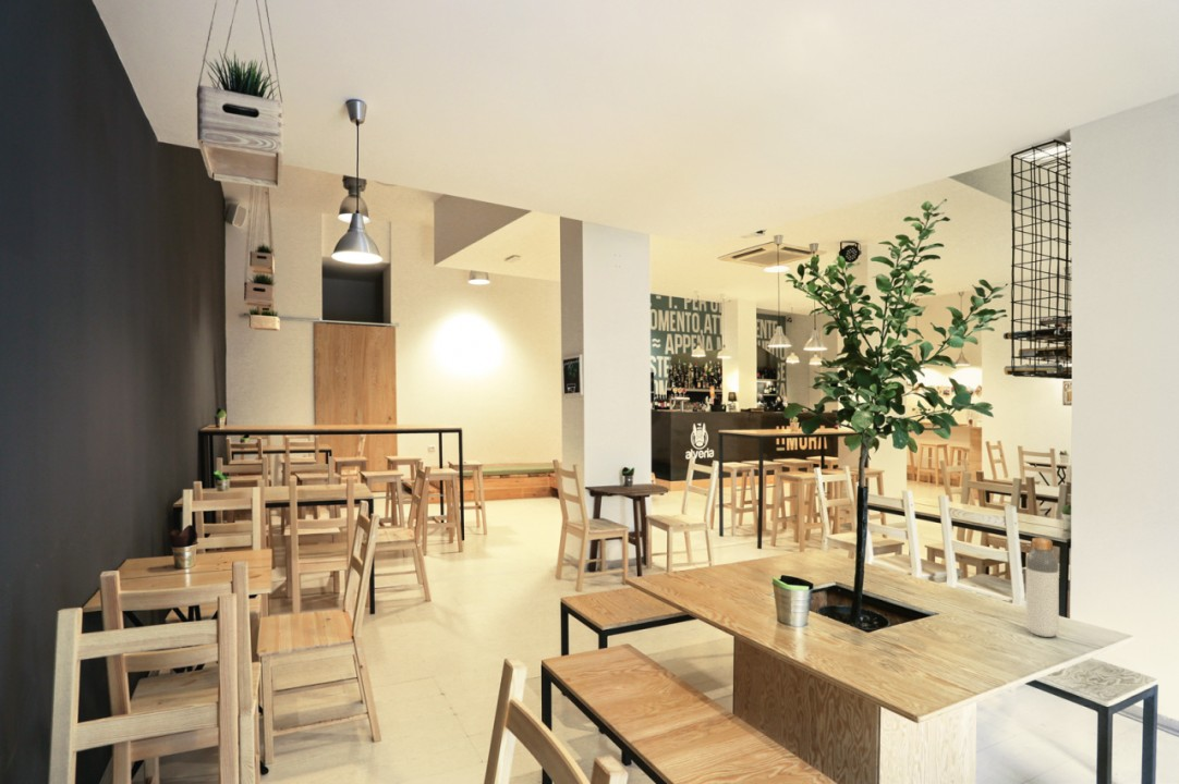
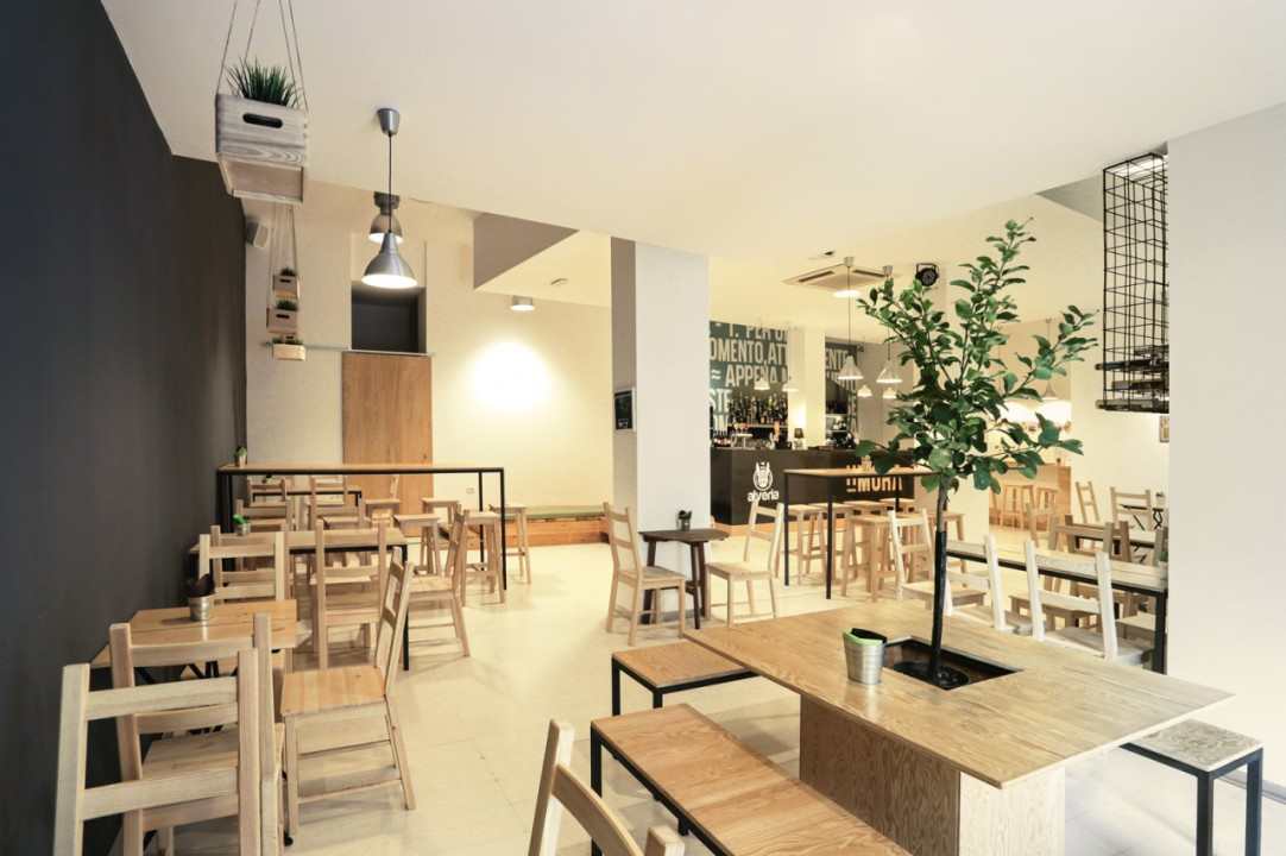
- bottle (1042, 586)
